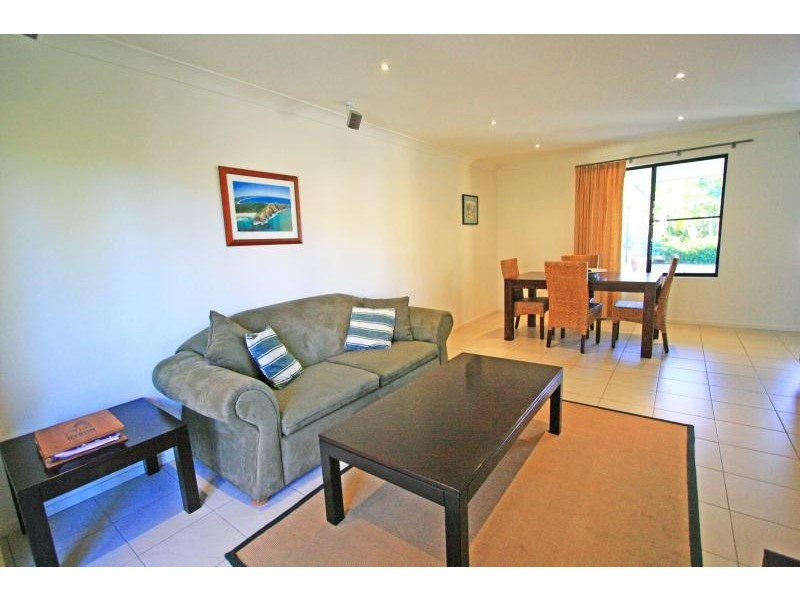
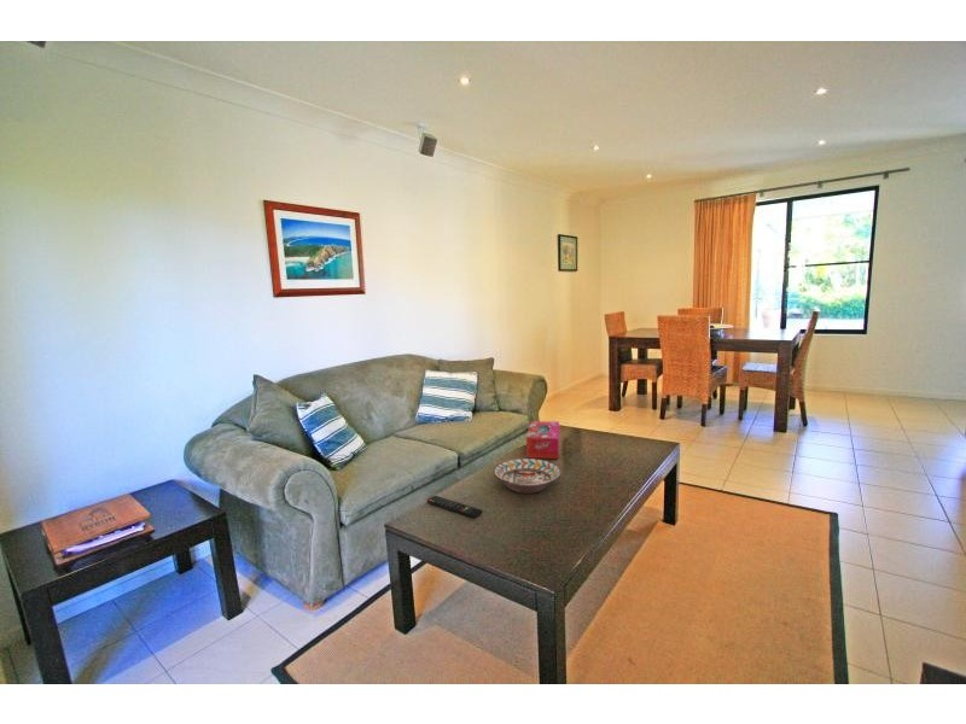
+ tissue box (543, 438)
+ remote control (453, 506)
+ decorative bowl (526, 478)
